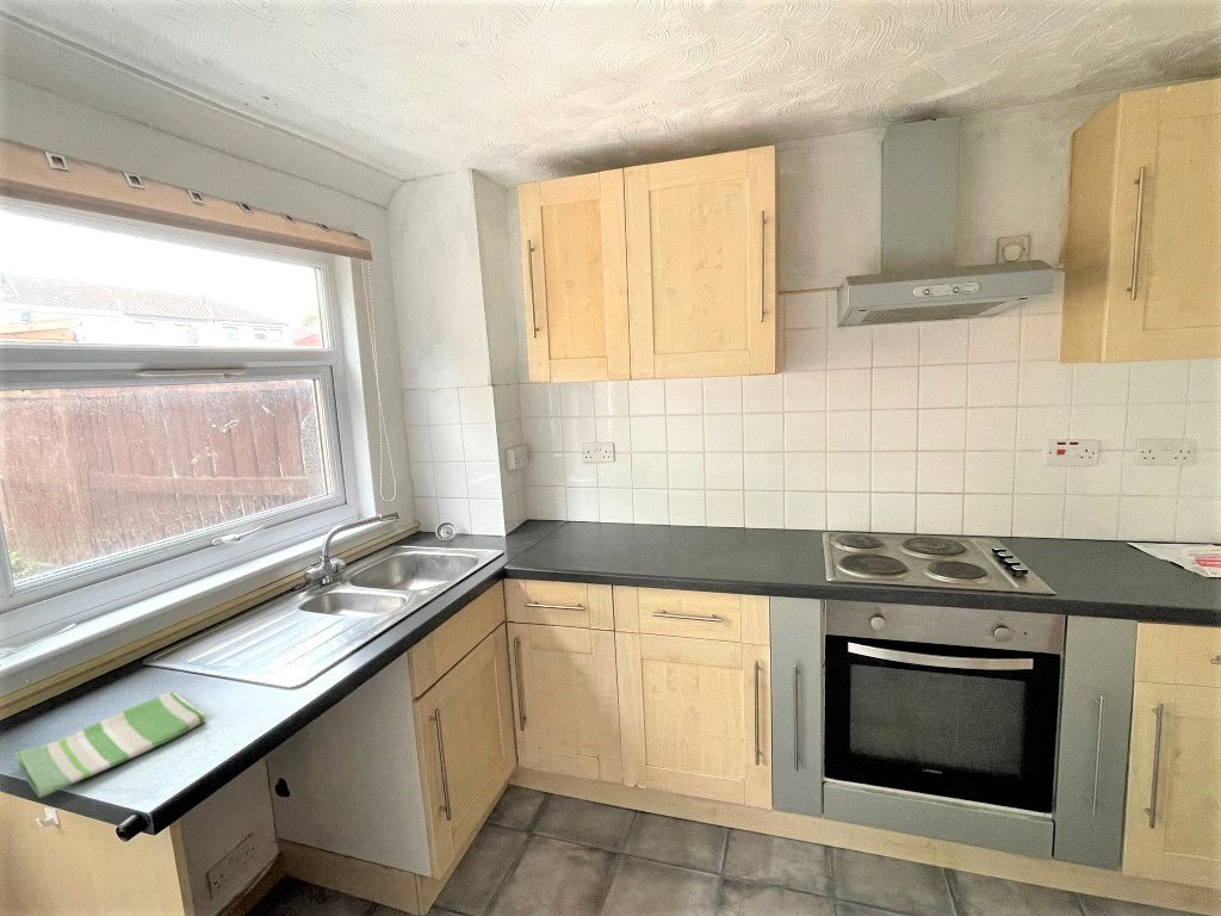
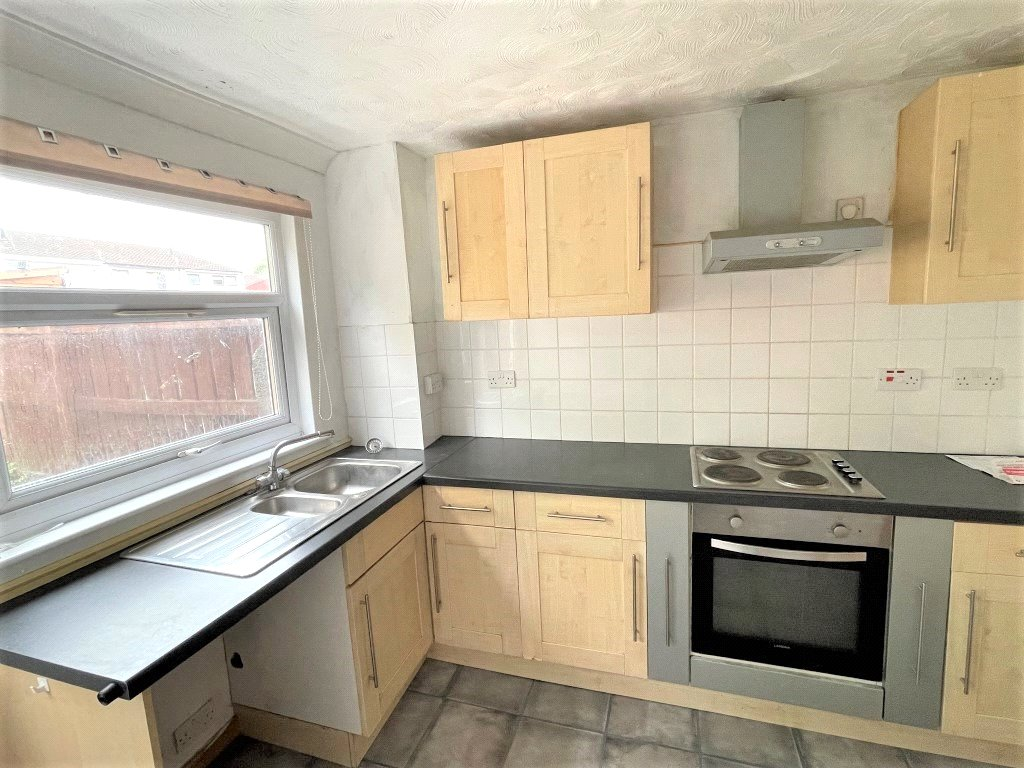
- dish towel (116, 737)
